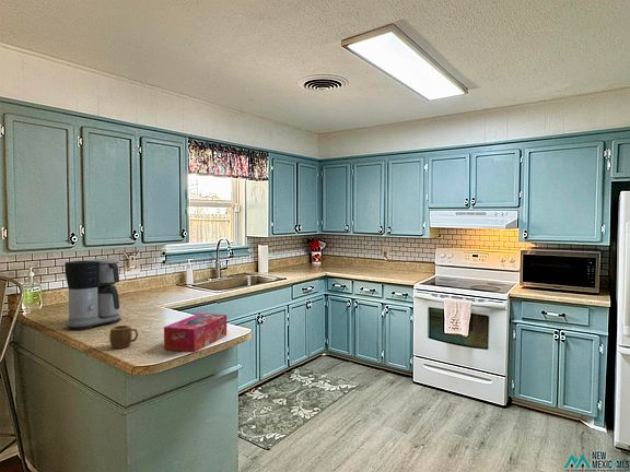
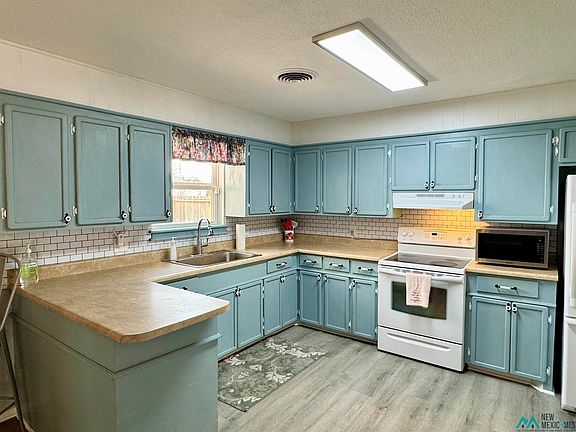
- tissue box (197, 331)
- coffee maker (96, 292)
- mug (124, 335)
